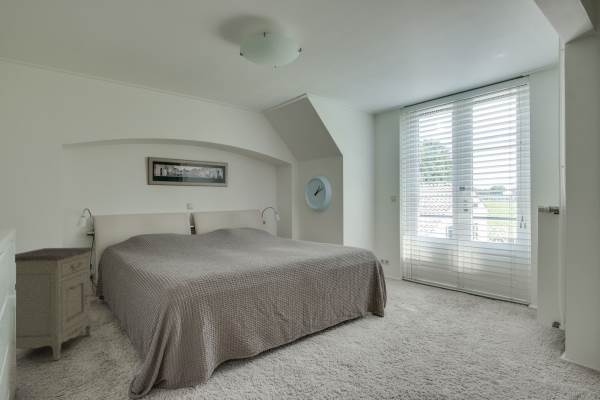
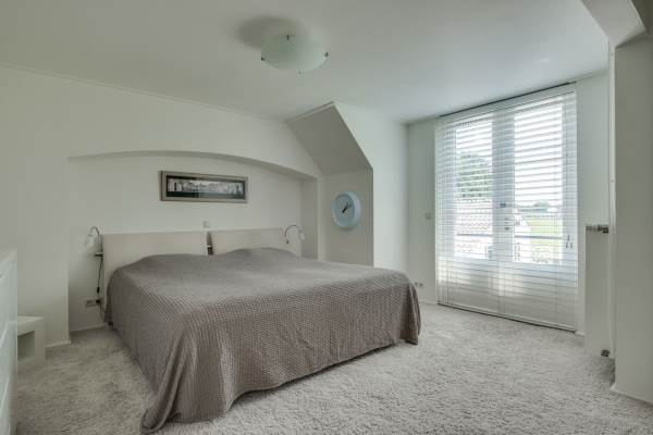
- nightstand (55, 299)
